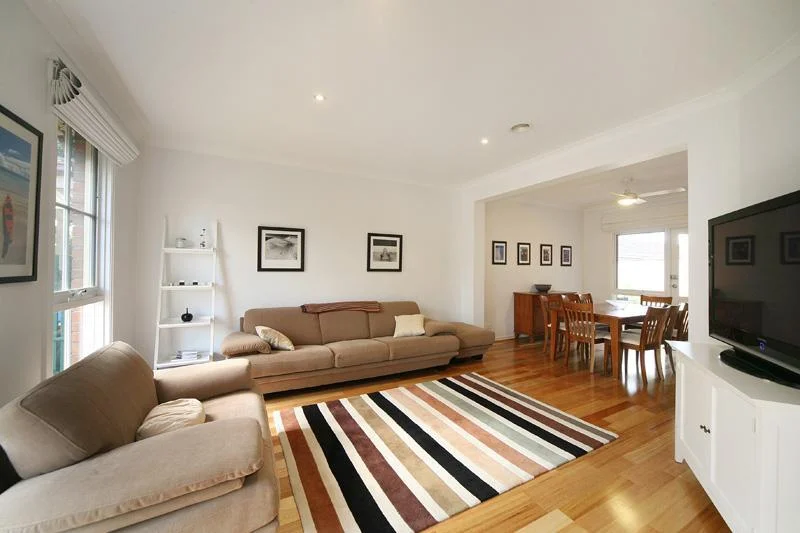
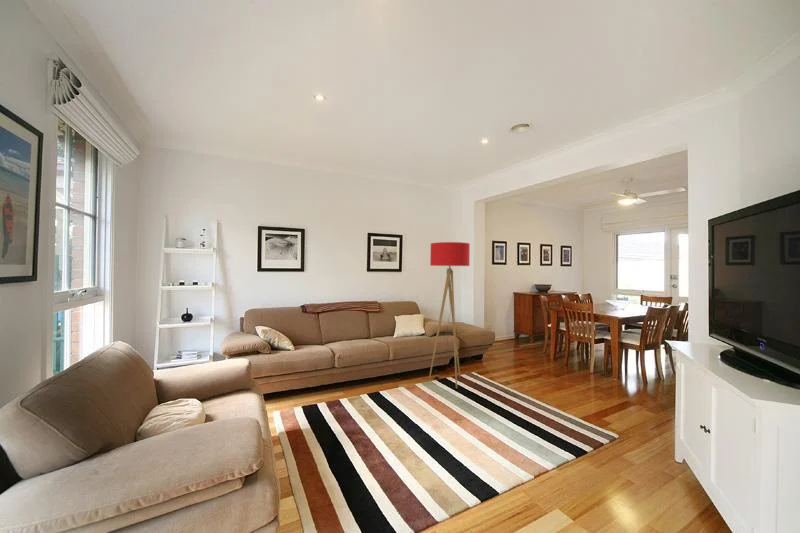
+ floor lamp (450, 311)
